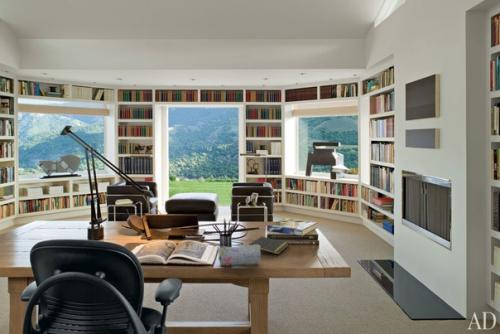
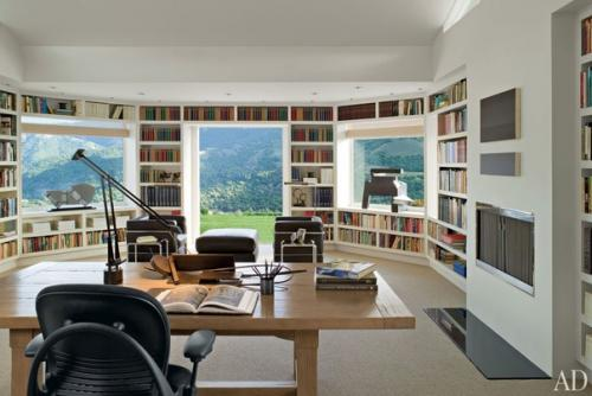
- pencil case (239, 254)
- notepad (269, 244)
